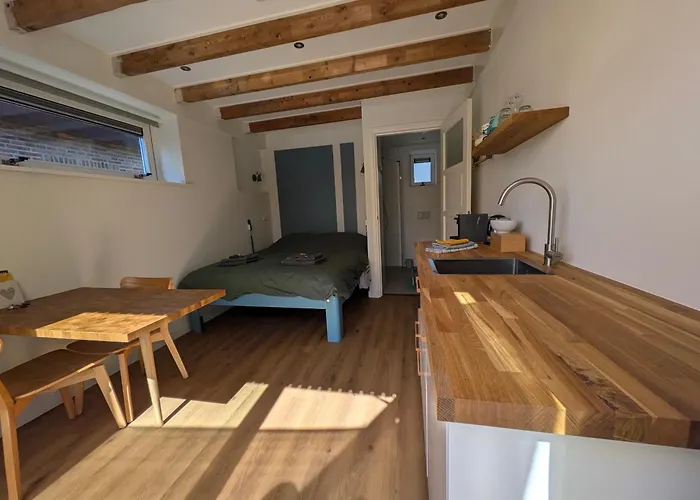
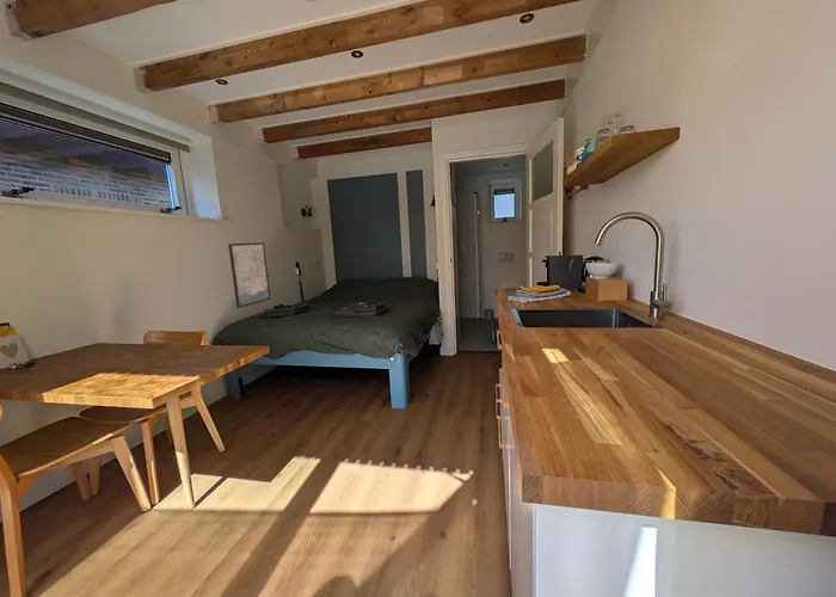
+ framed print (251, 273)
